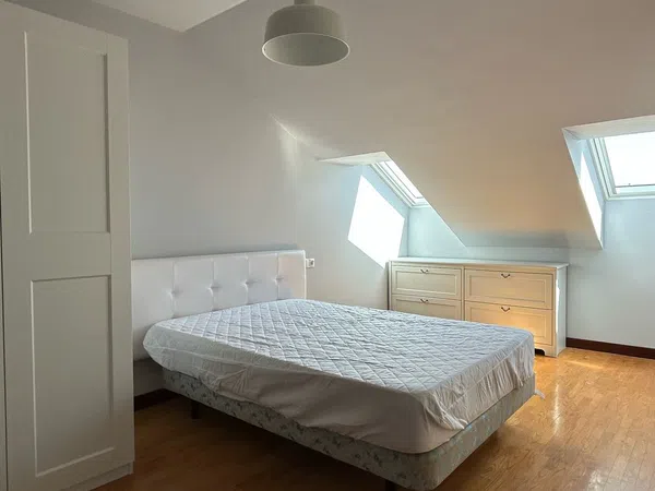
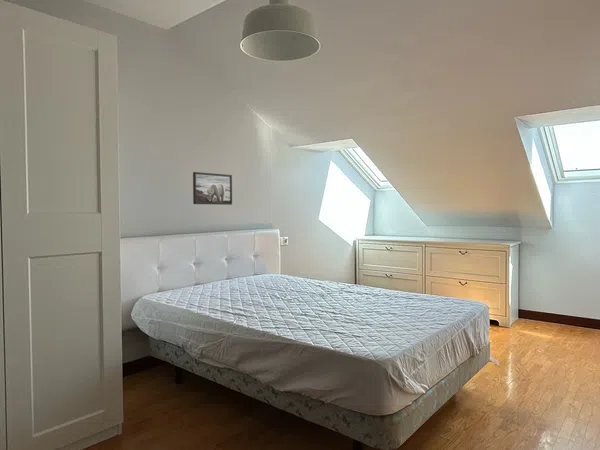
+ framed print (213, 189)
